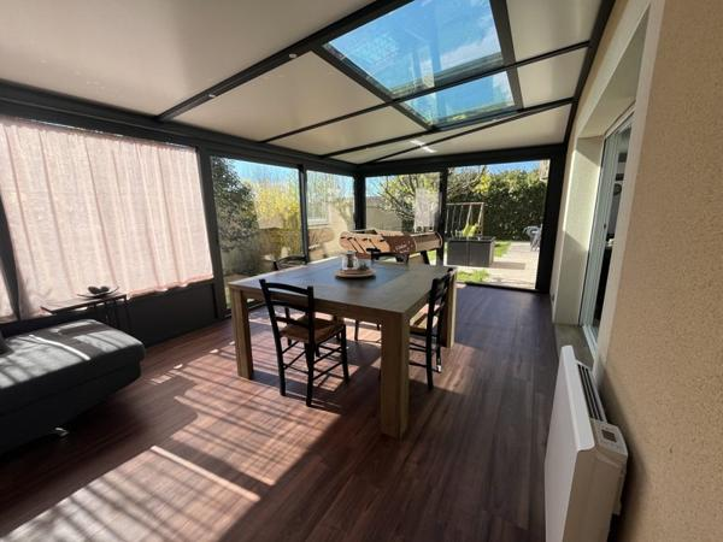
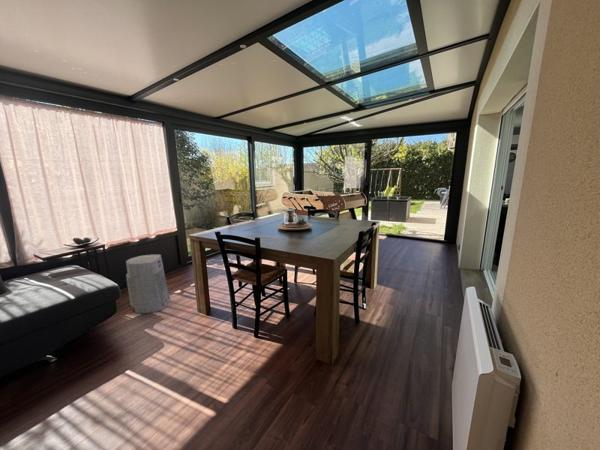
+ air purifier (147, 282)
